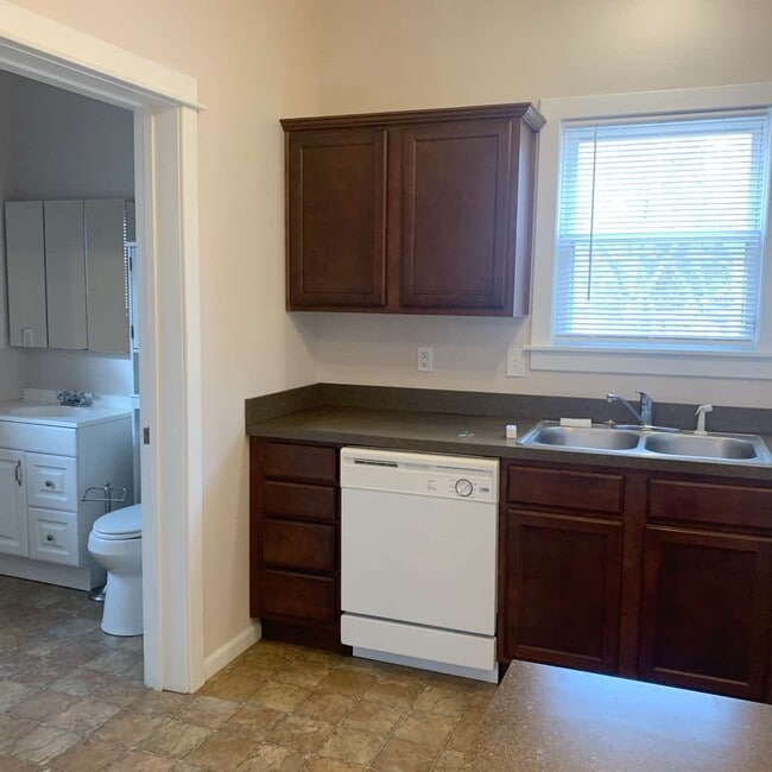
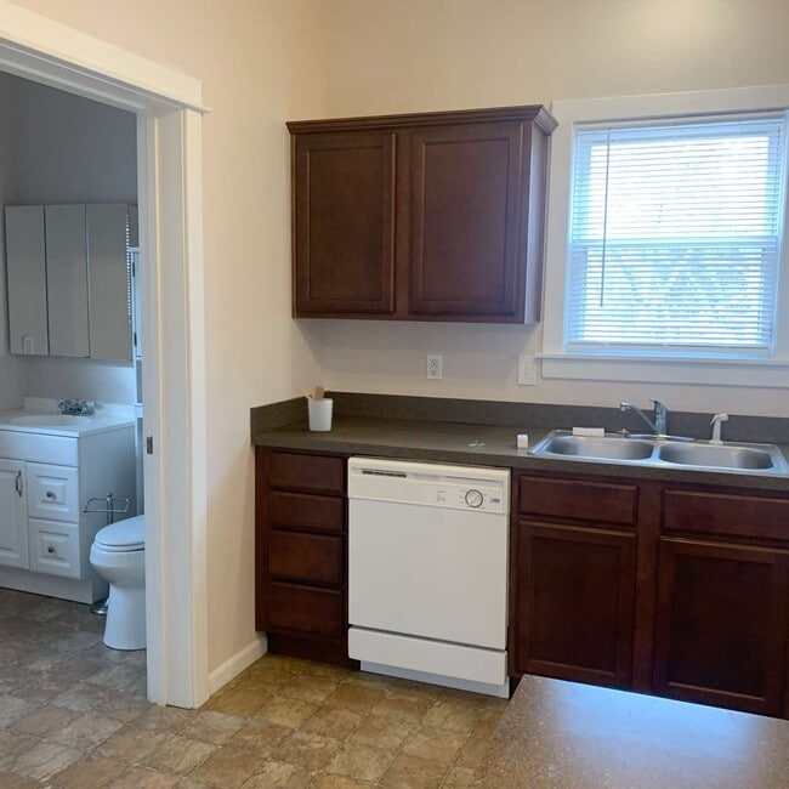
+ utensil holder (313, 407)
